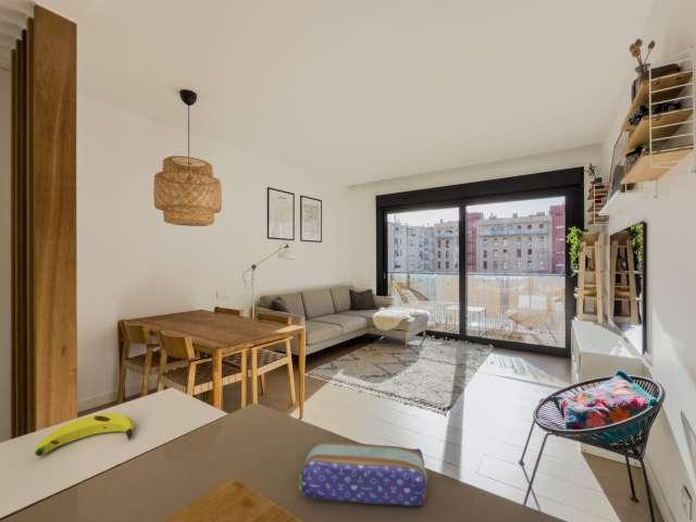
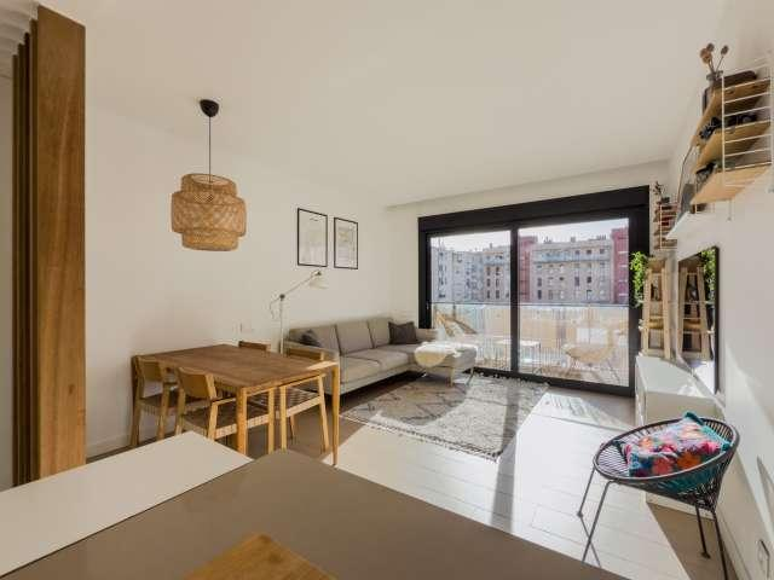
- pencil case (362, 470)
- banana (88, 434)
